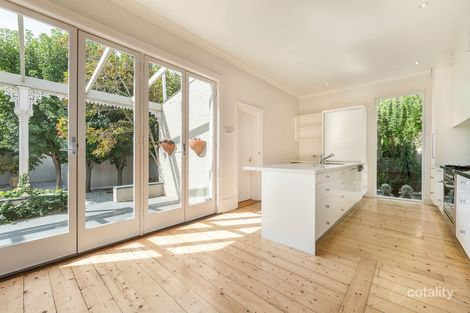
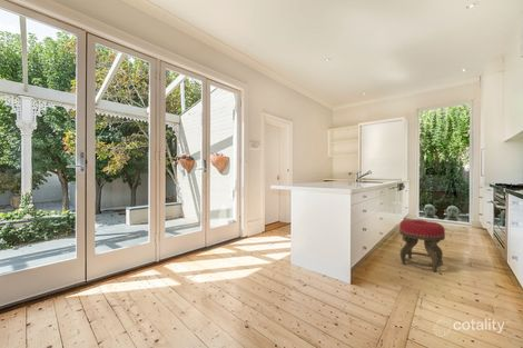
+ stool (424, 242)
